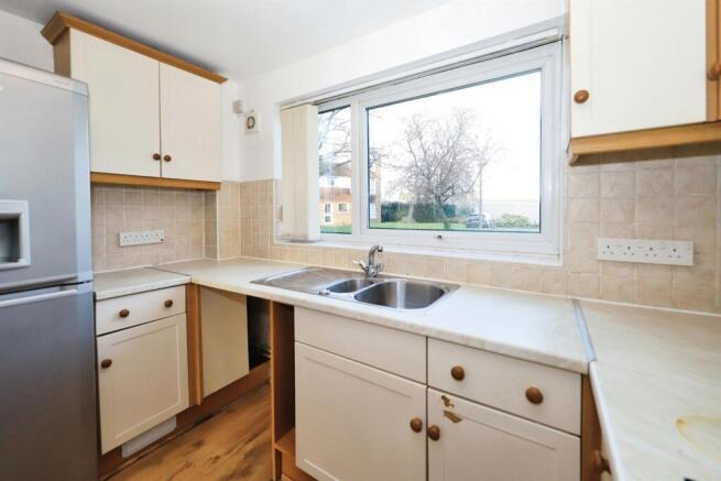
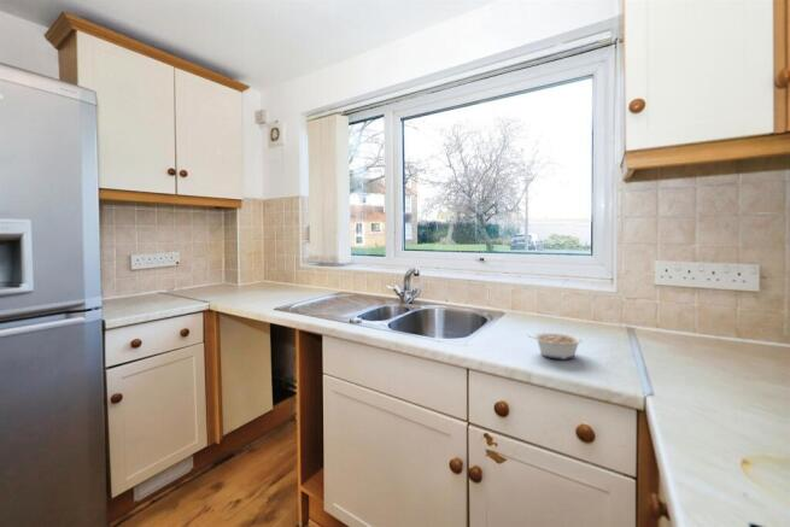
+ legume (556, 344)
